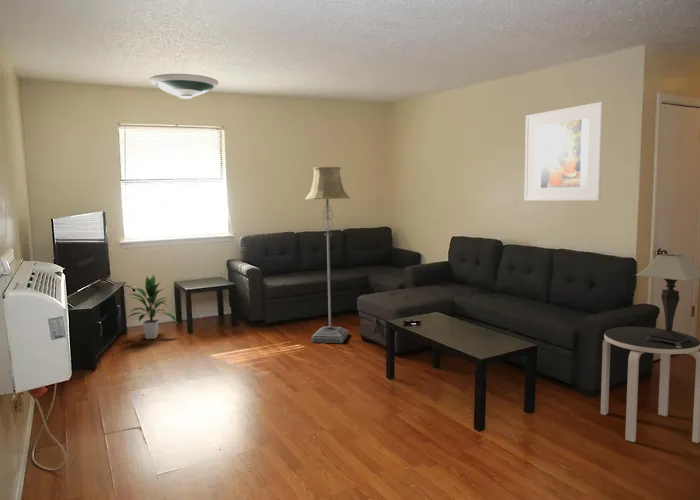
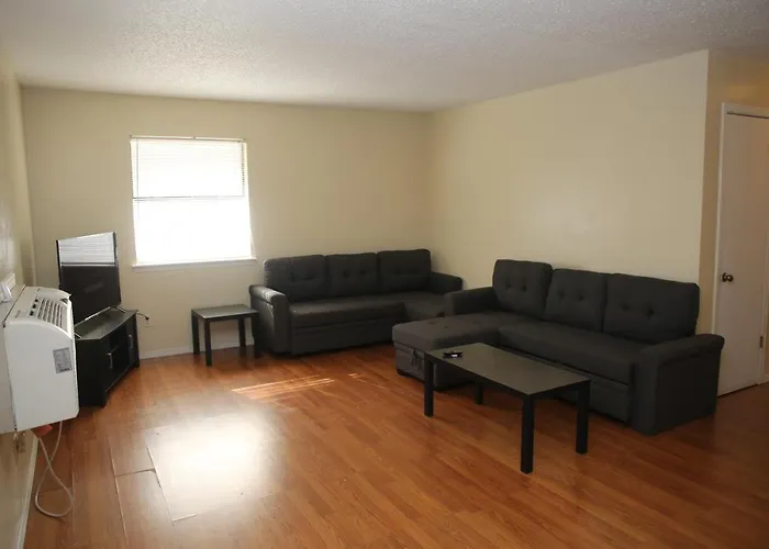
- floor lamp (328, 254)
- table lamp (670, 297)
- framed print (560, 155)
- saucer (185, 89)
- indoor plant (151, 307)
- side table (659, 384)
